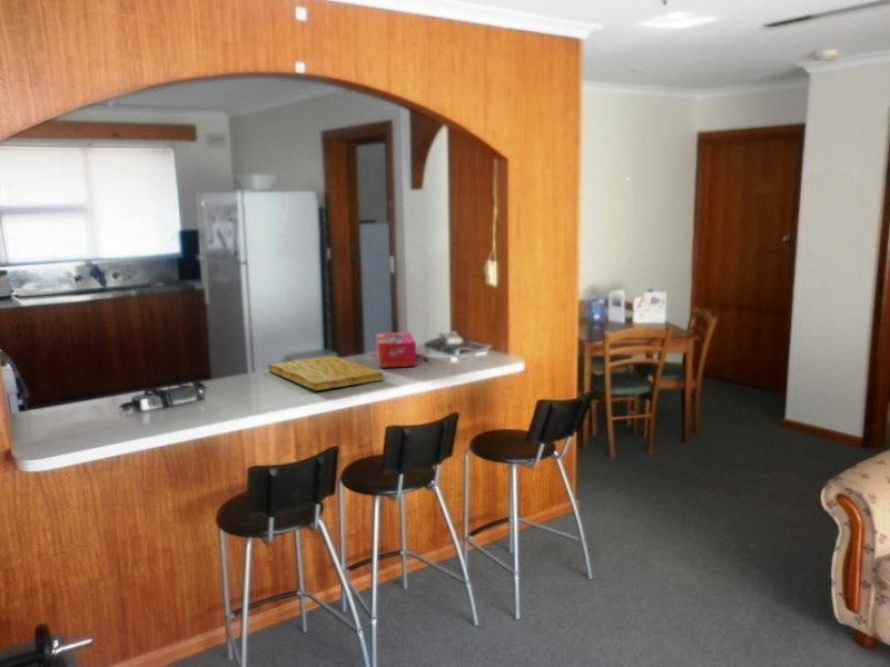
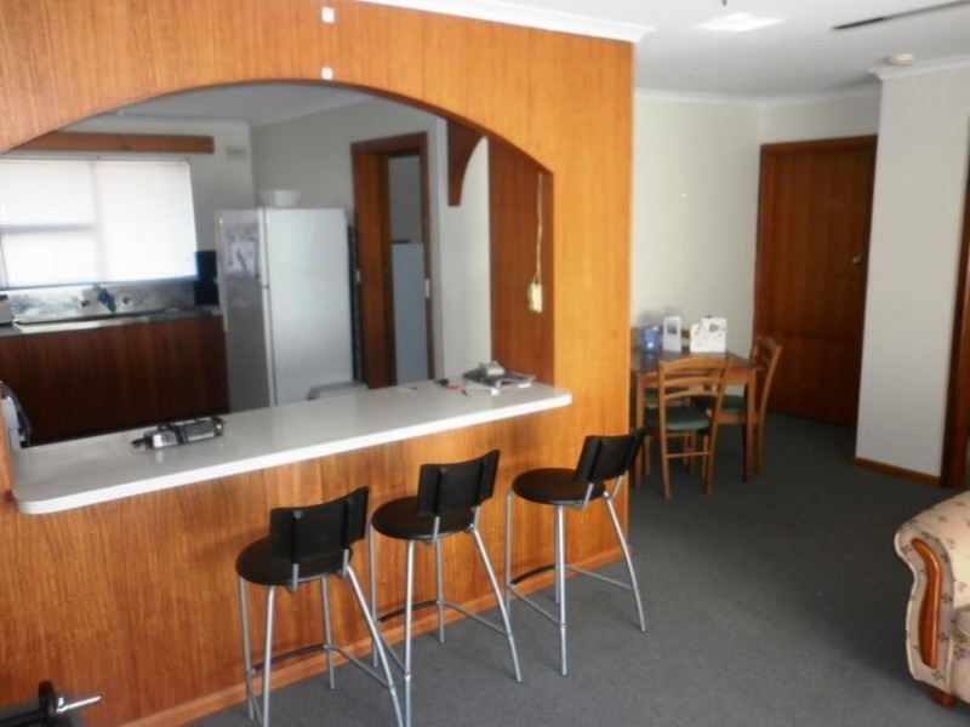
- tissue box (395, 349)
- cutting board (324, 370)
